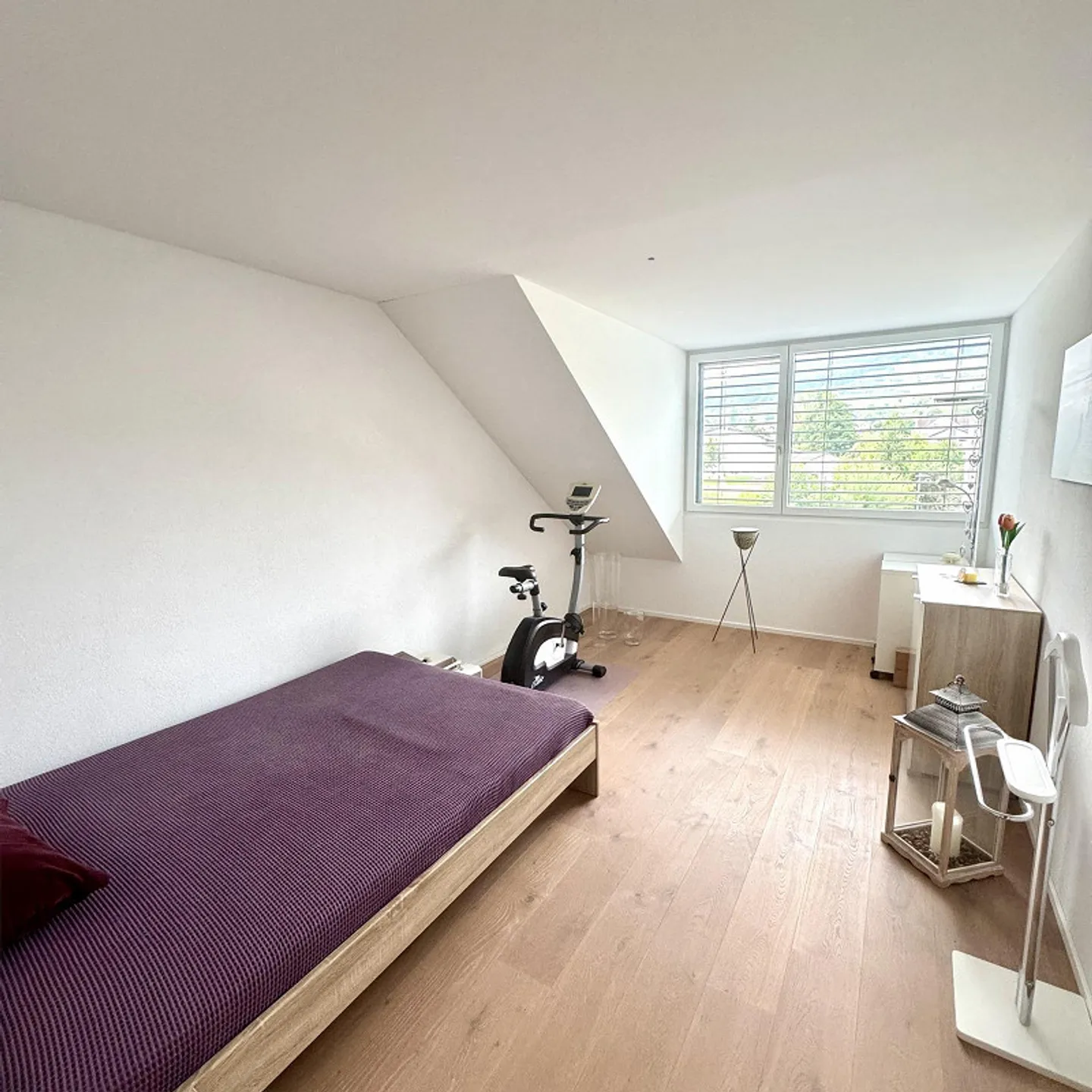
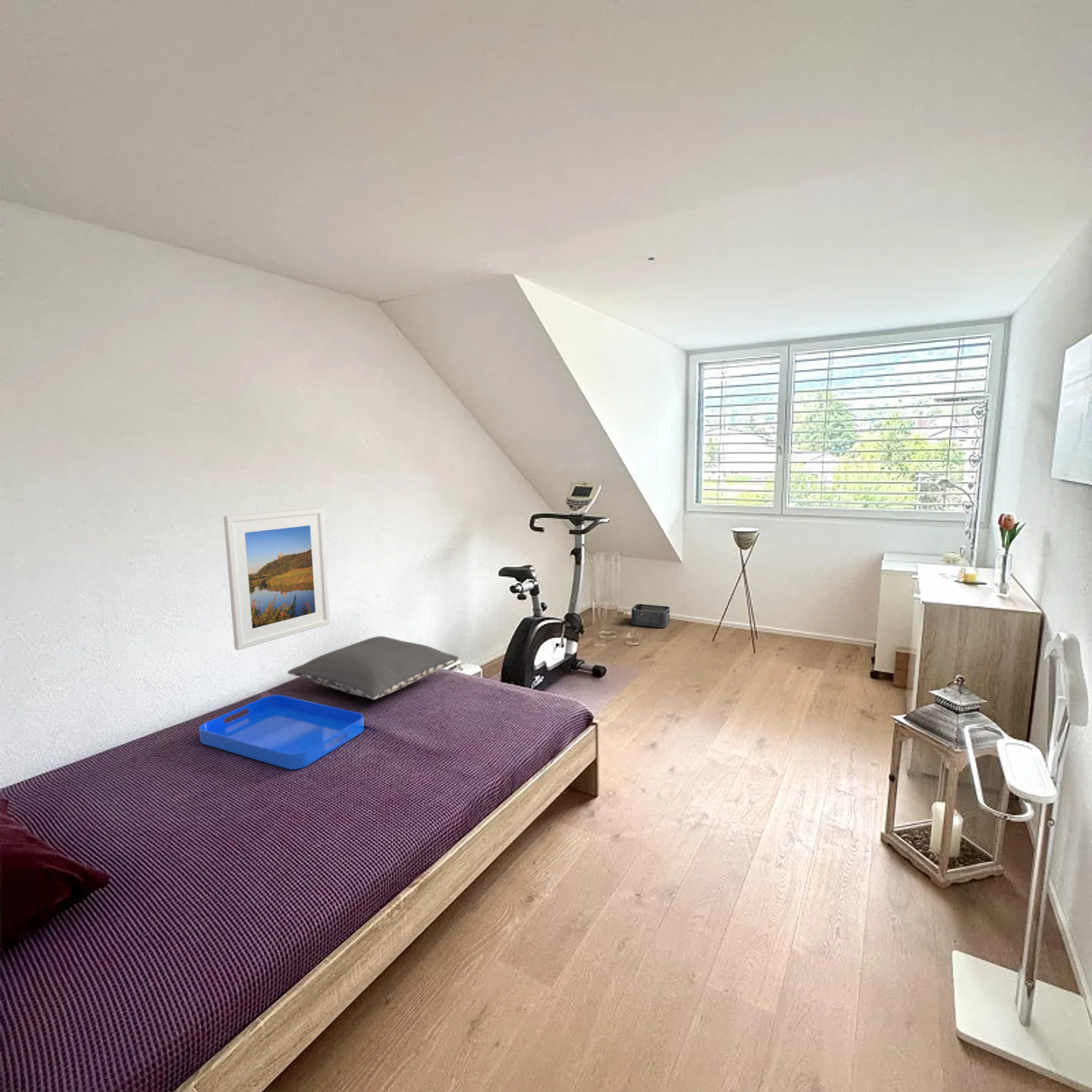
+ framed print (281, 575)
+ pillow (376, 664)
+ storage bin (650, 615)
+ serving tray (284, 728)
